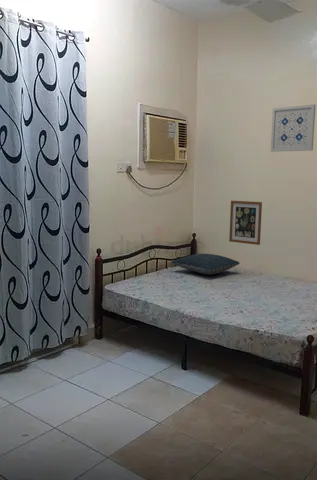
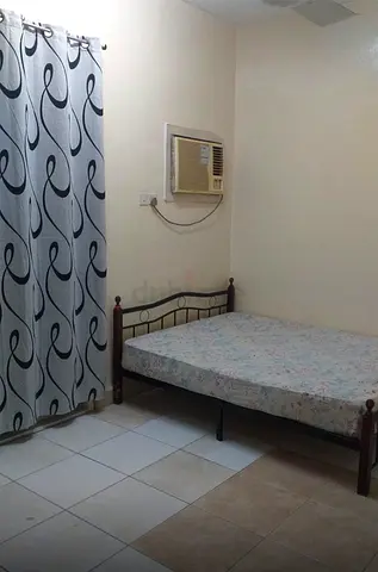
- wall art (292, 128)
- wall art (245, 222)
- pillow (205, 263)
